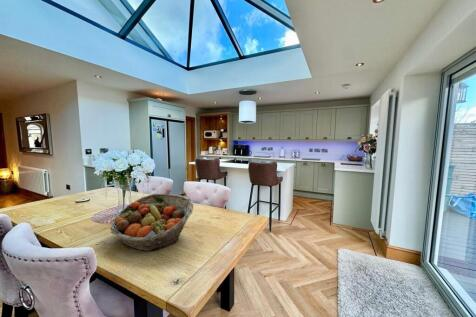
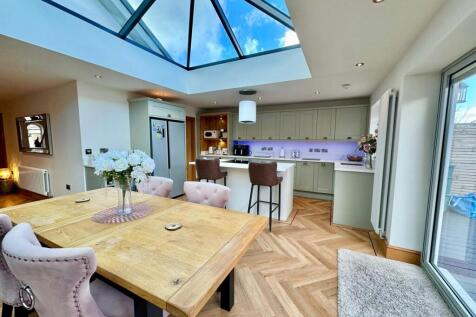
- fruit basket (153, 219)
